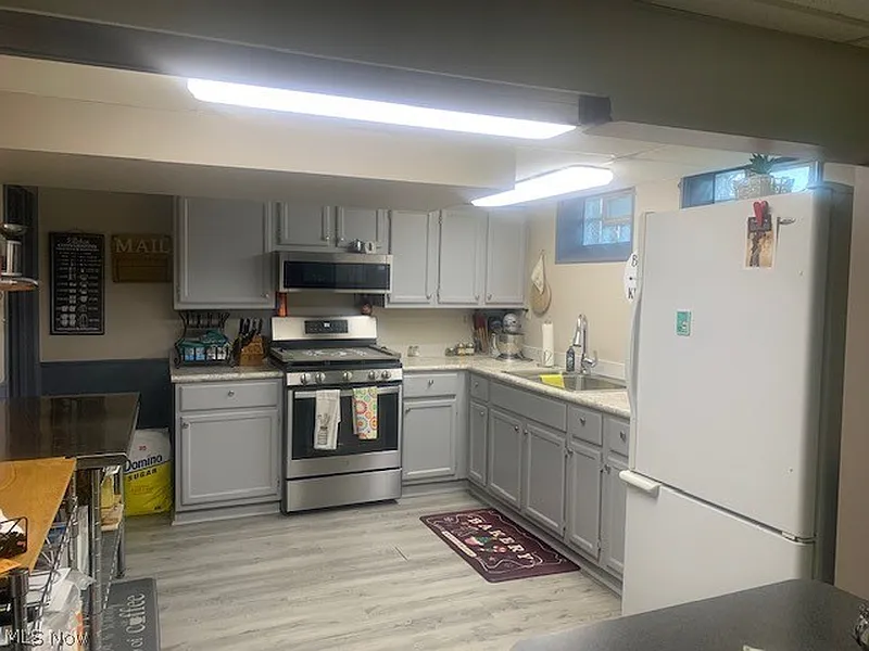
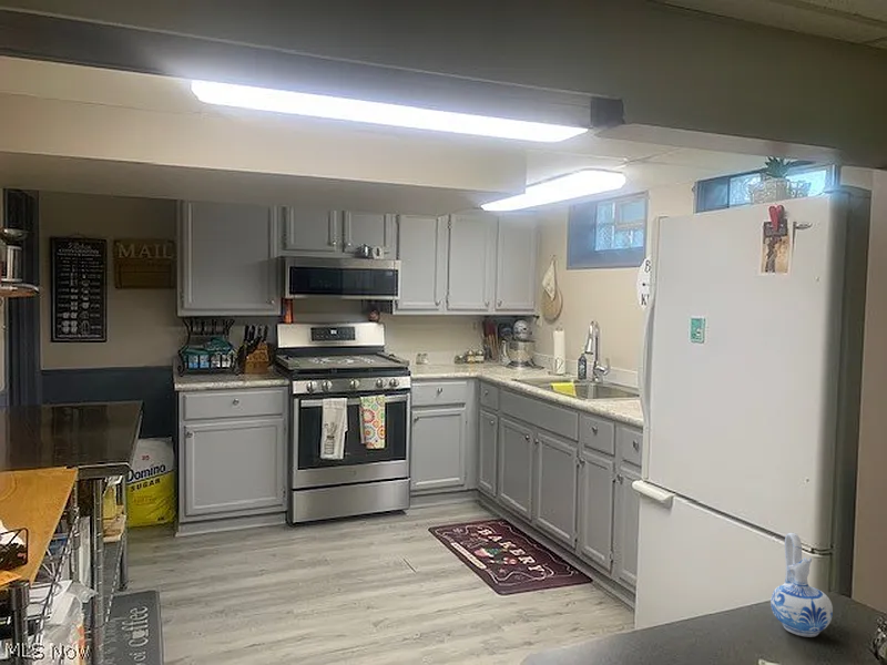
+ ceramic pitcher (802, 584)
